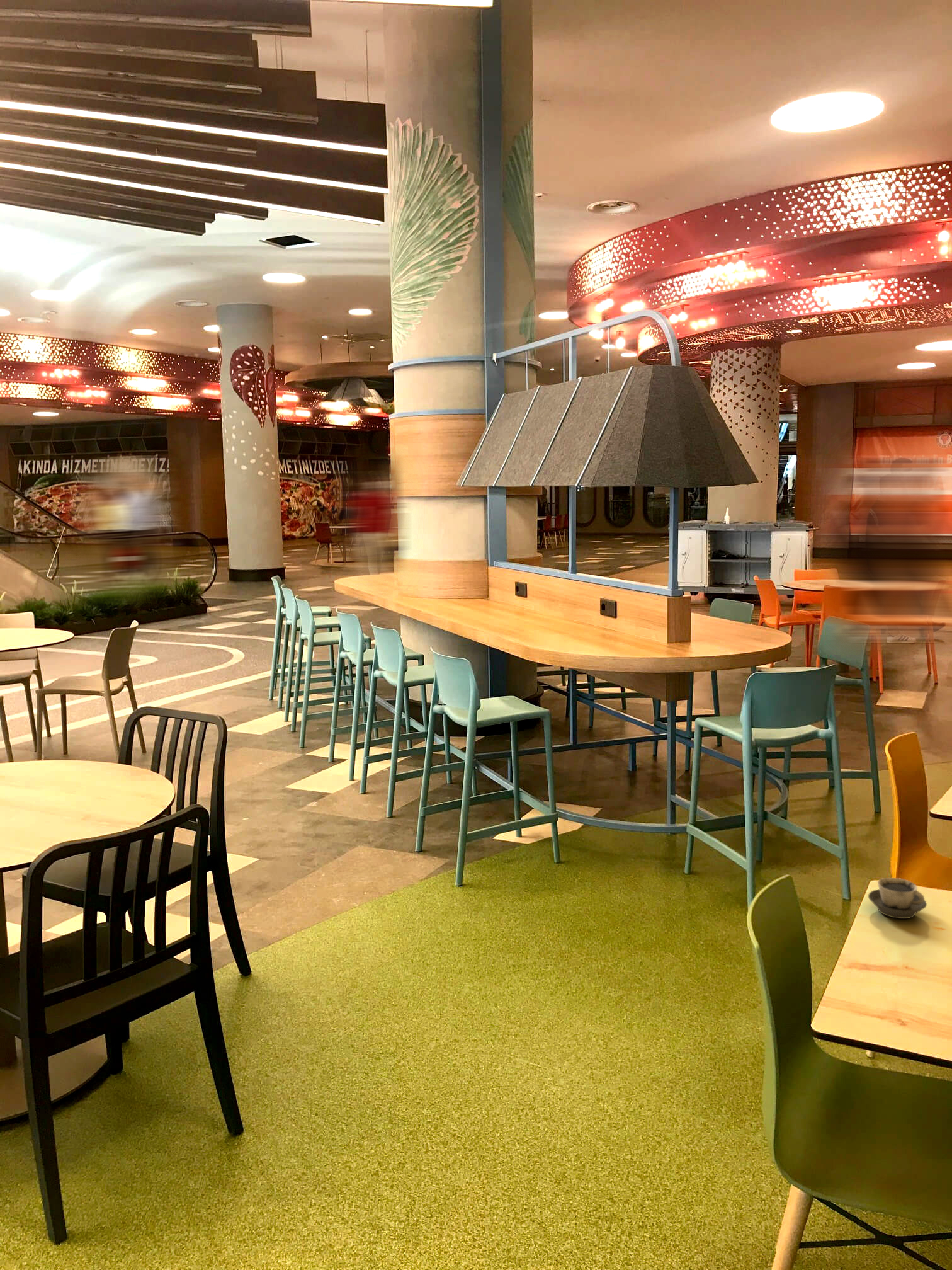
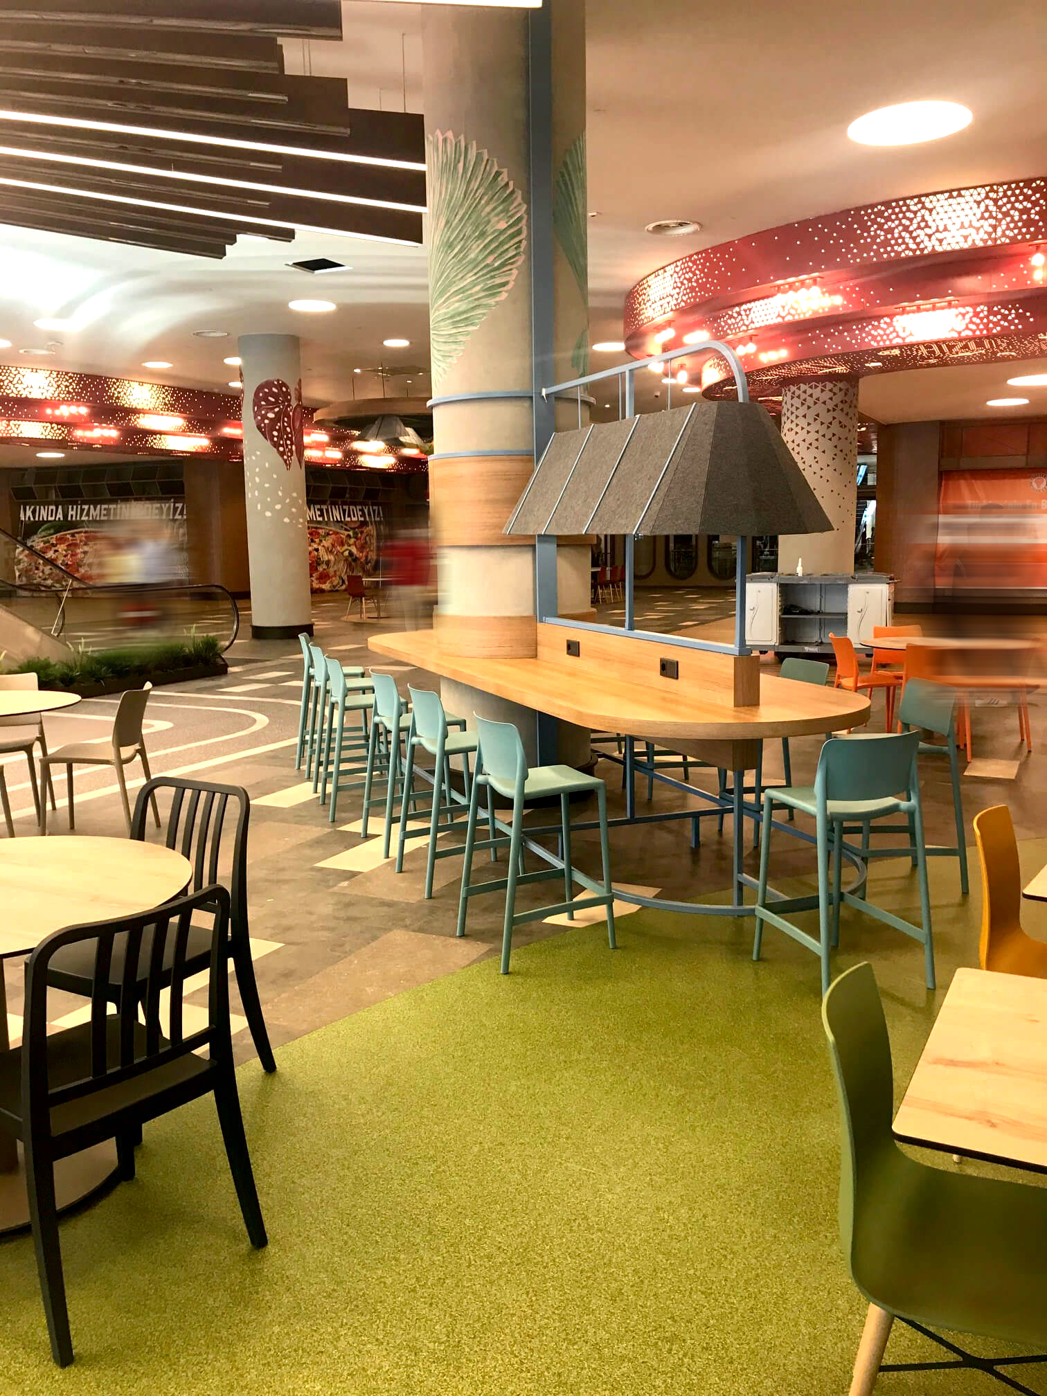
- cup (897, 898)
